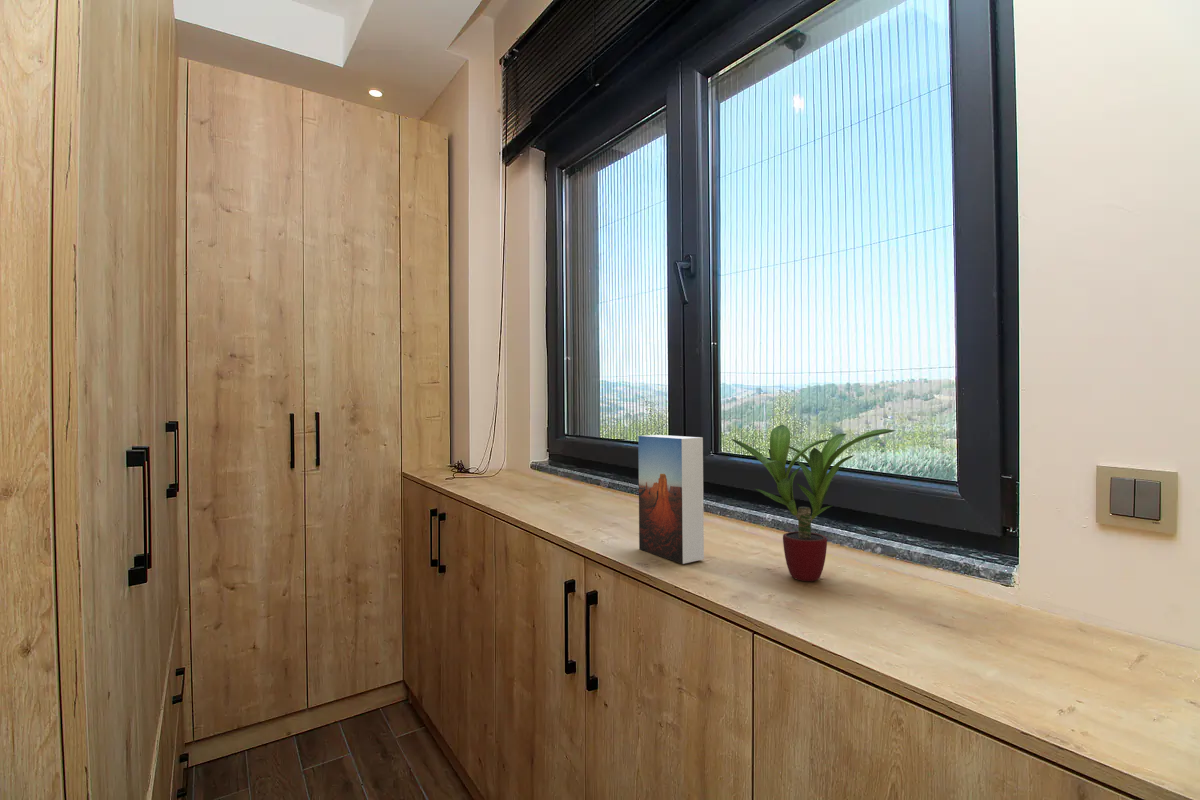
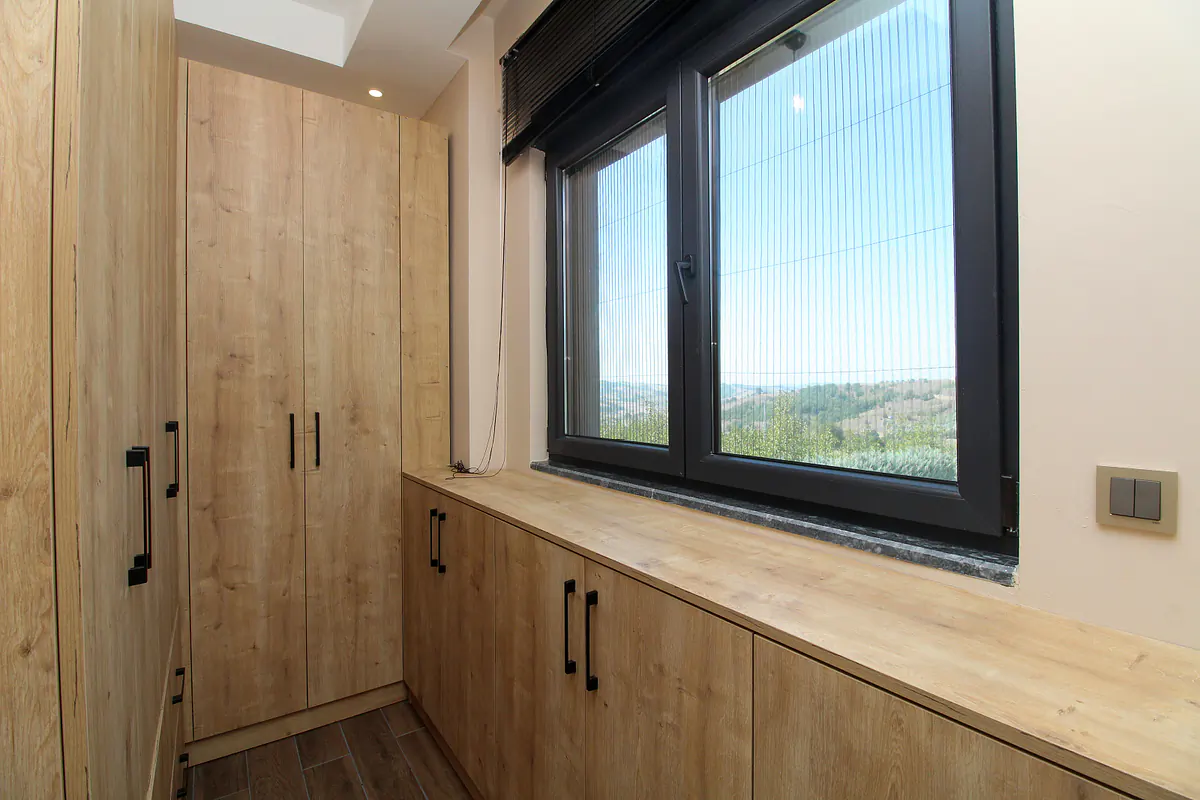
- book (669, 495)
- potted plant (816, 503)
